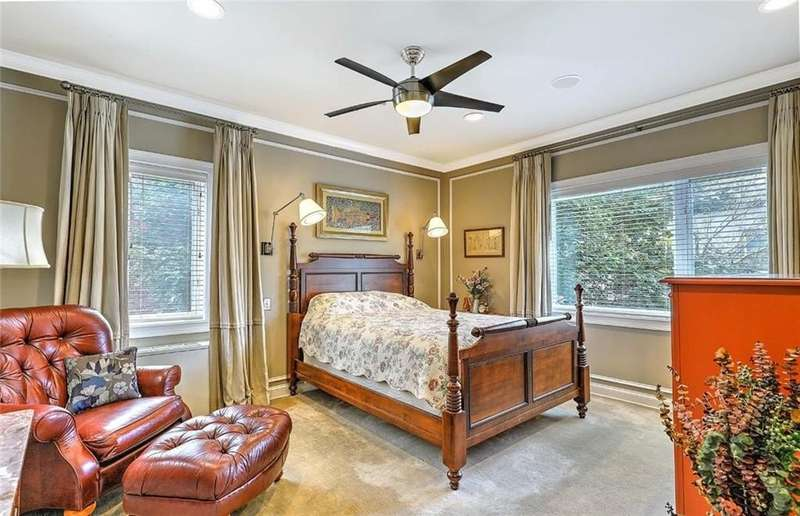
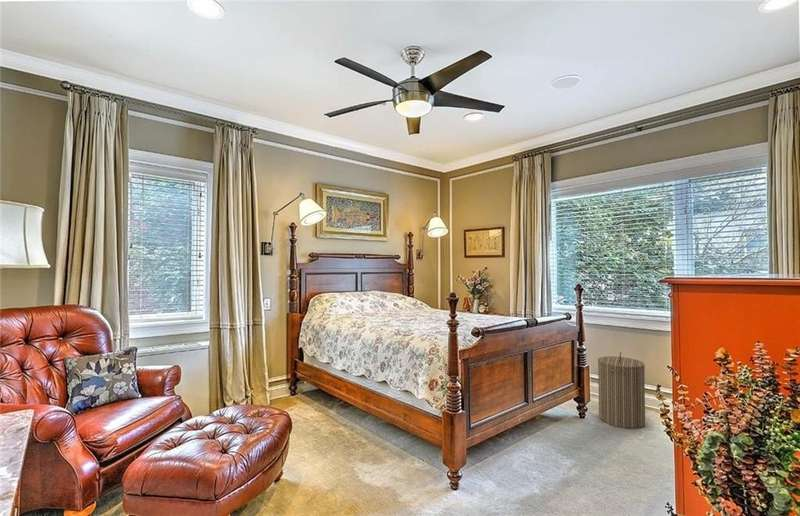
+ laundry hamper (620, 386)
